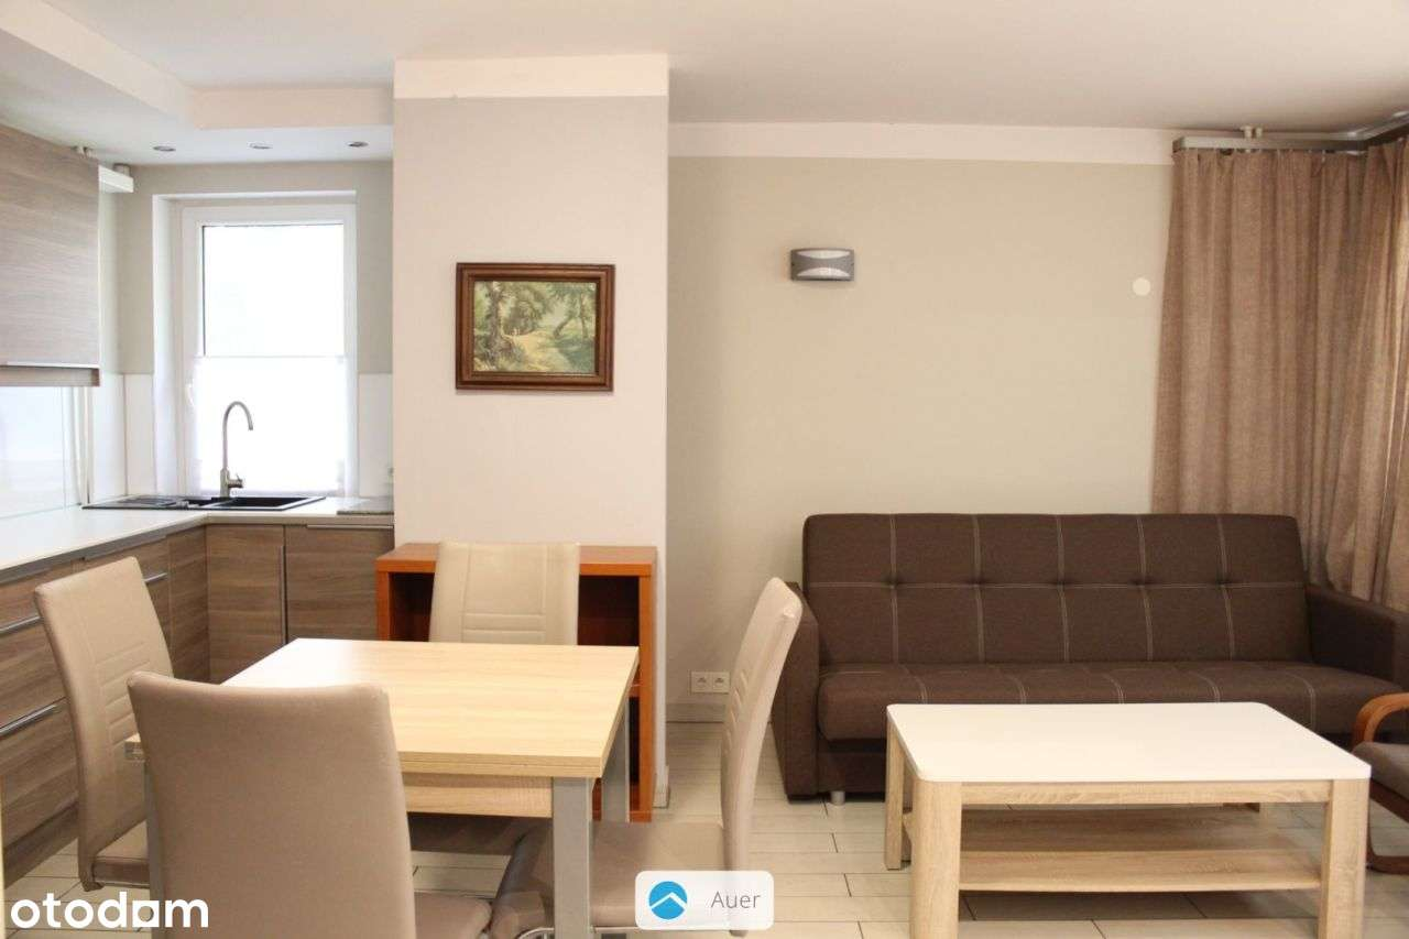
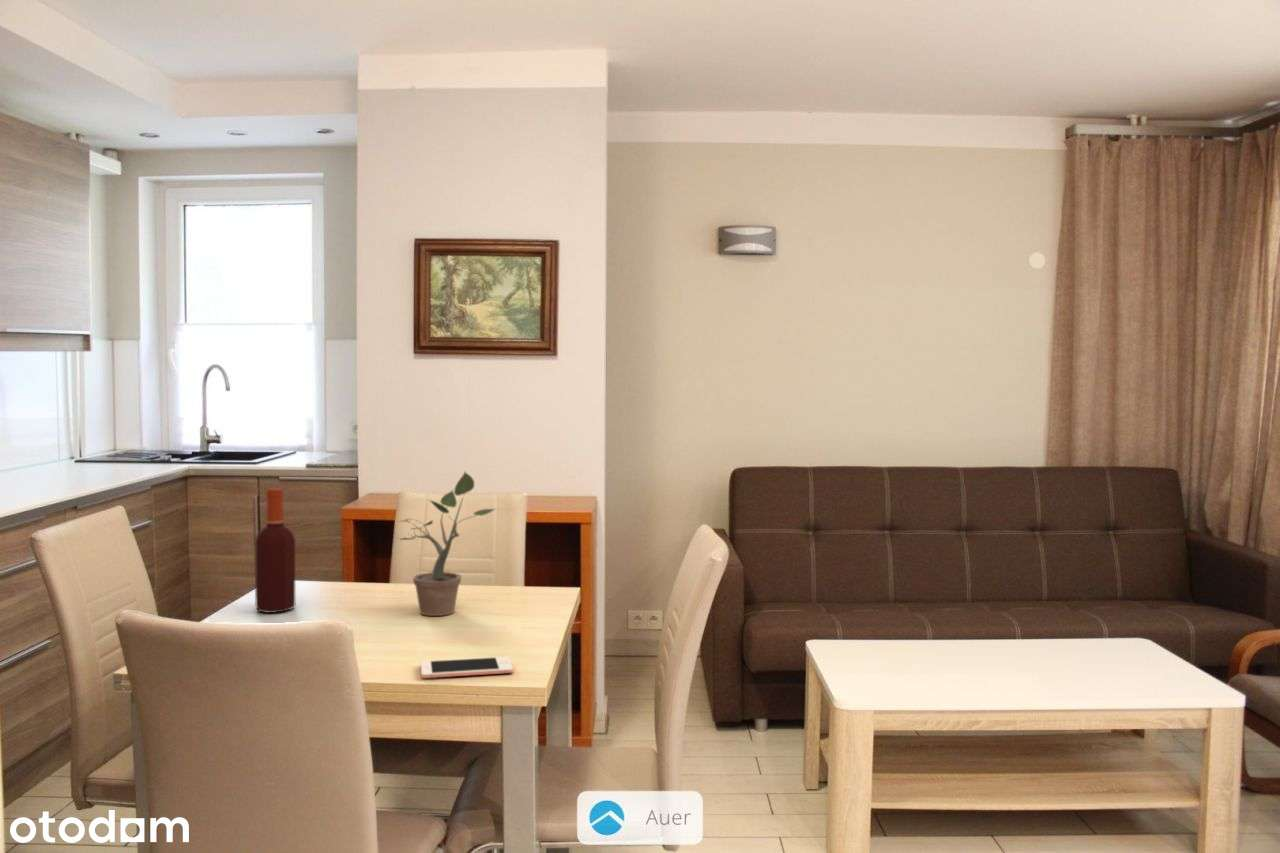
+ bottle (275, 549)
+ potted plant (438, 543)
+ cell phone (466, 667)
